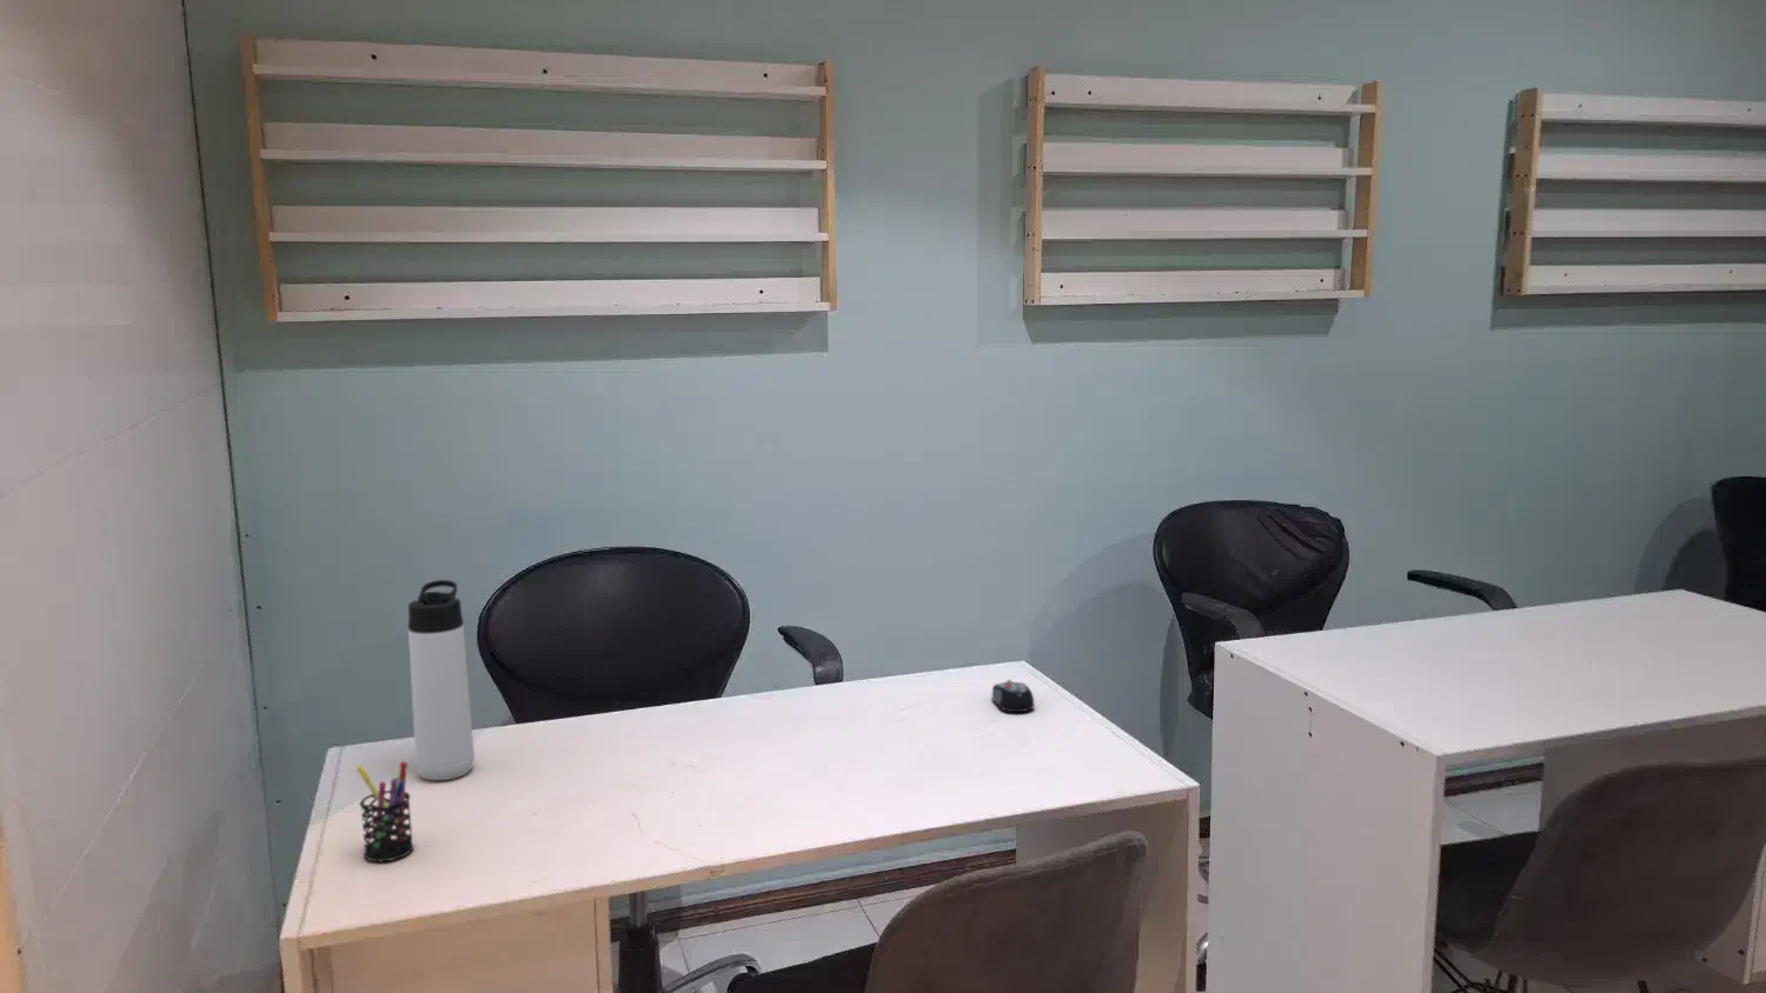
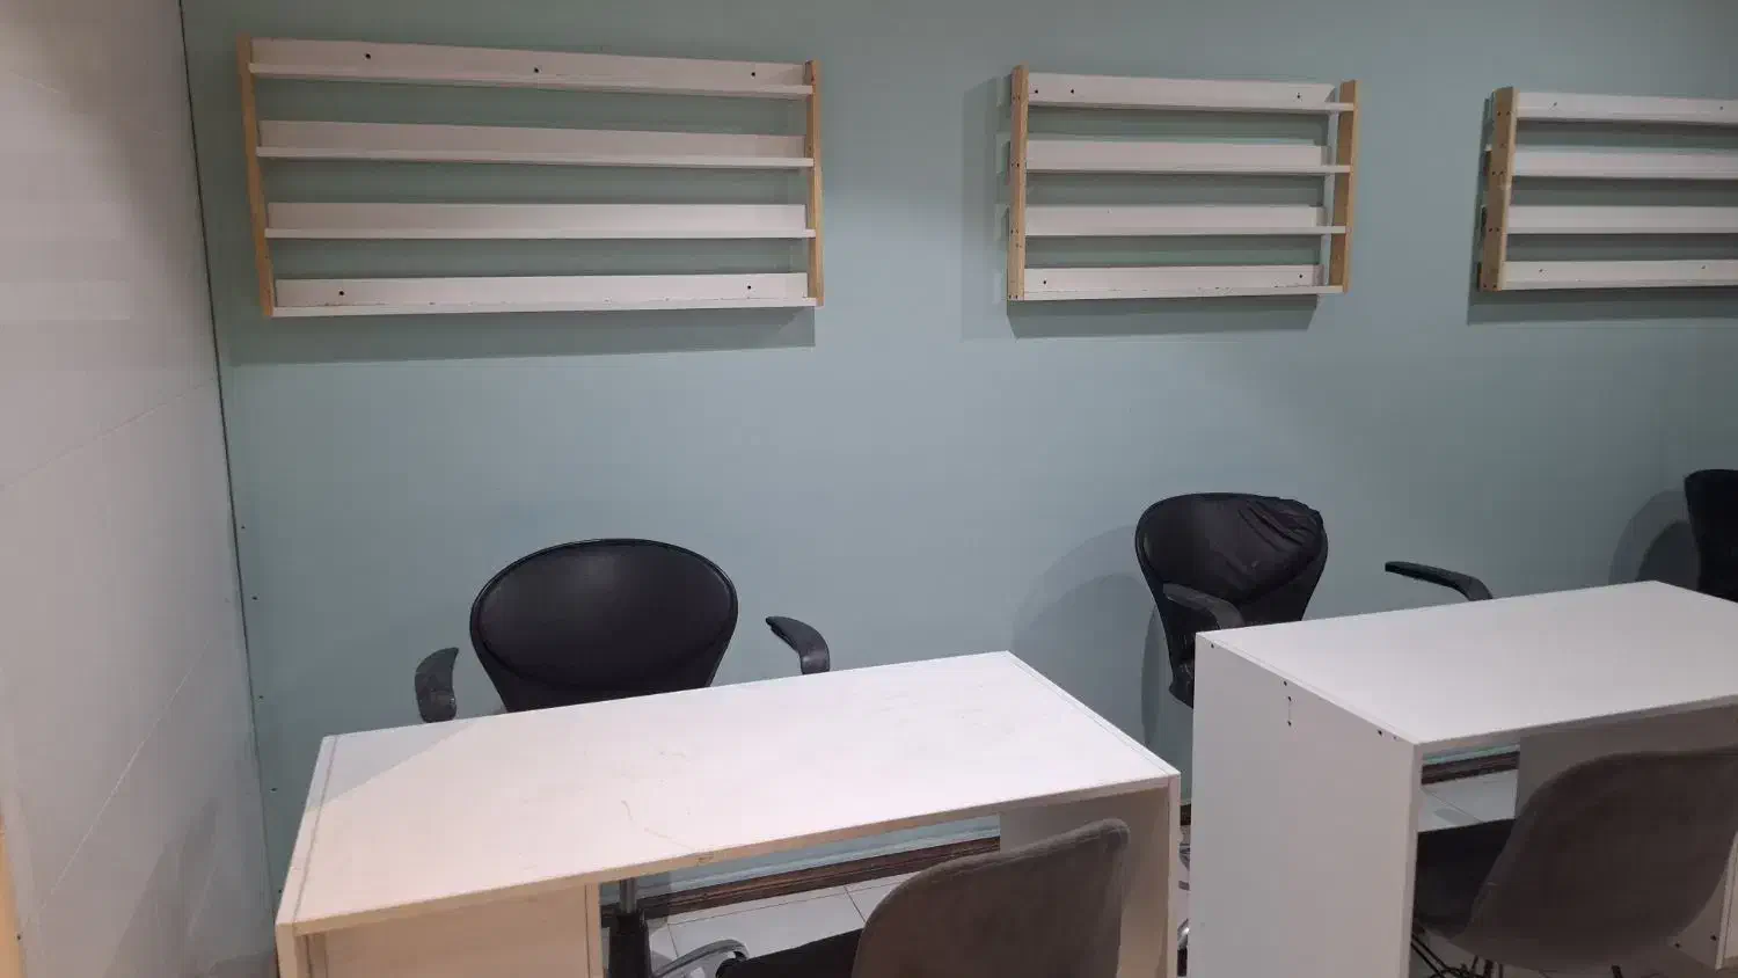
- computer mouse (1013, 692)
- pen holder (391, 804)
- thermos bottle (441, 679)
